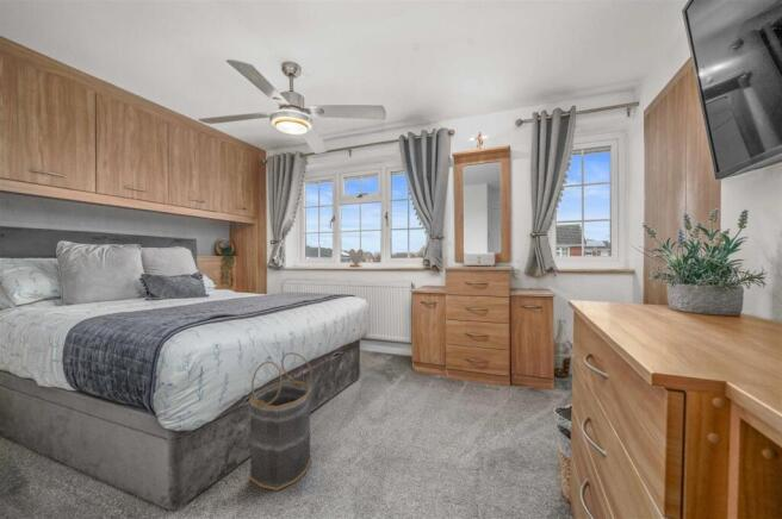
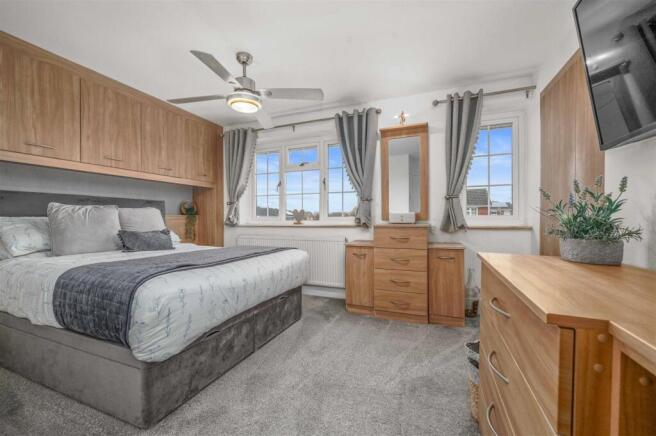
- basket (281, 413)
